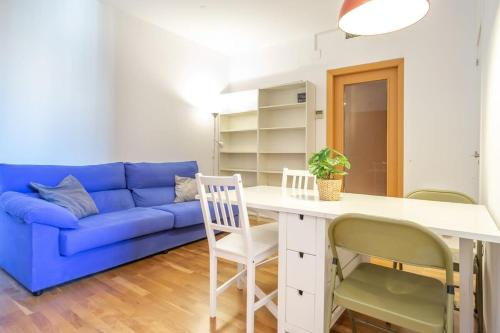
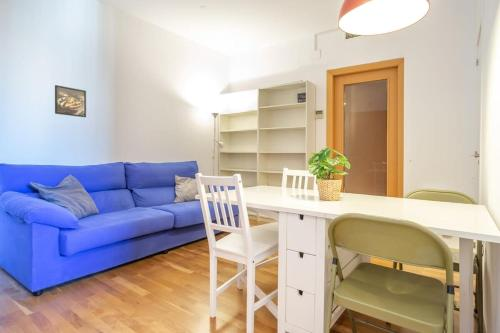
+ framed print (71, 101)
